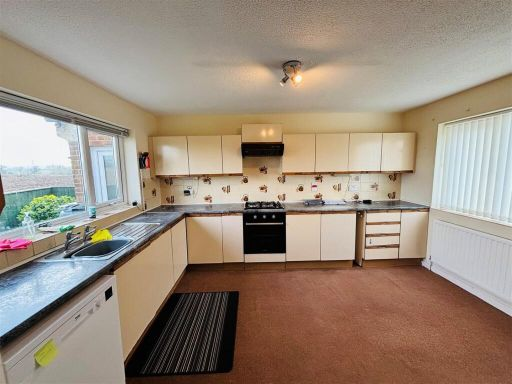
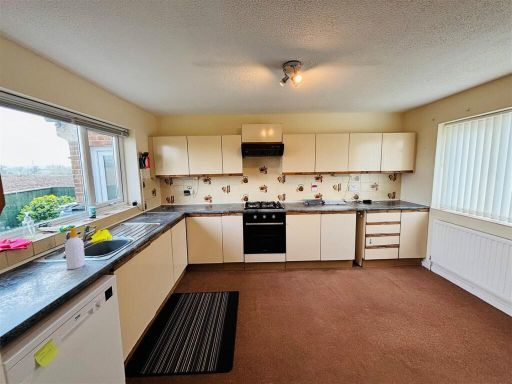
+ soap bottle (73, 247)
